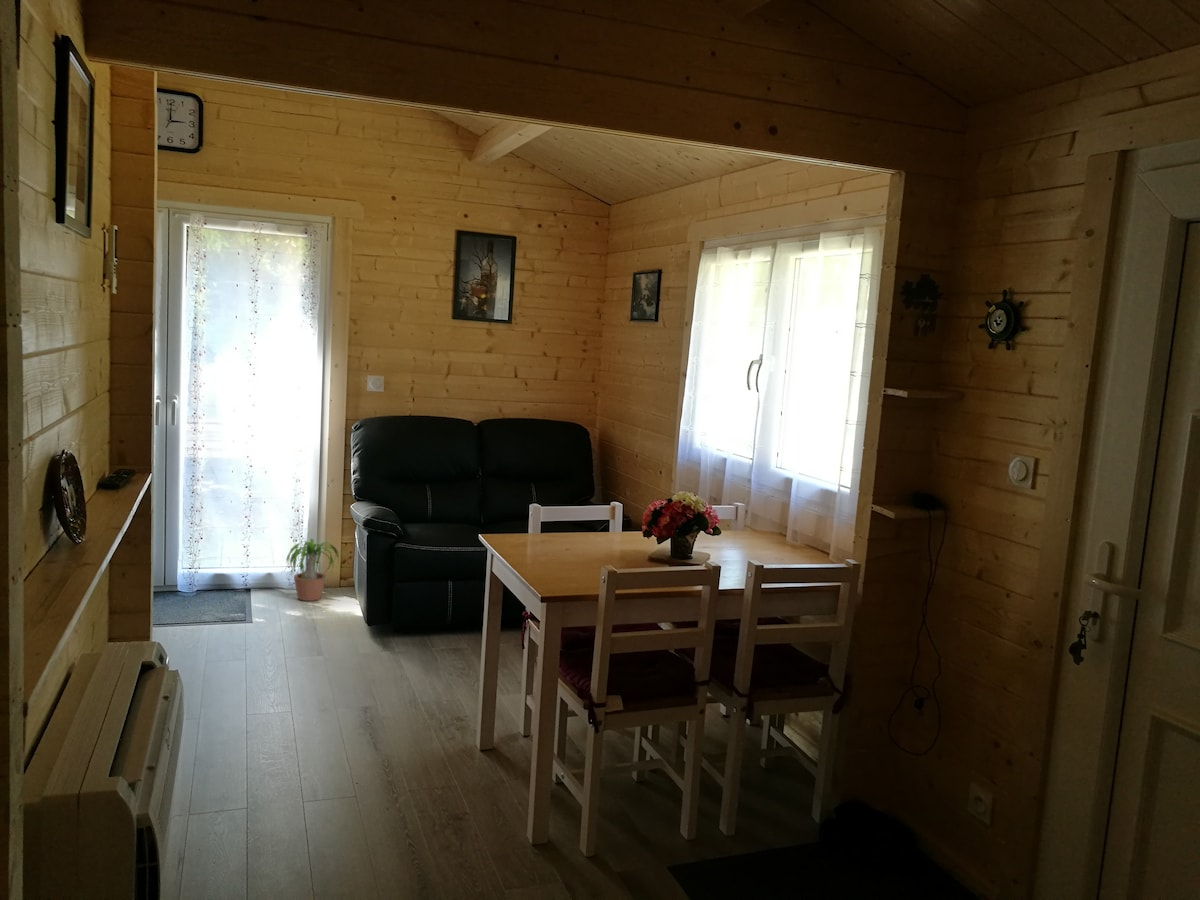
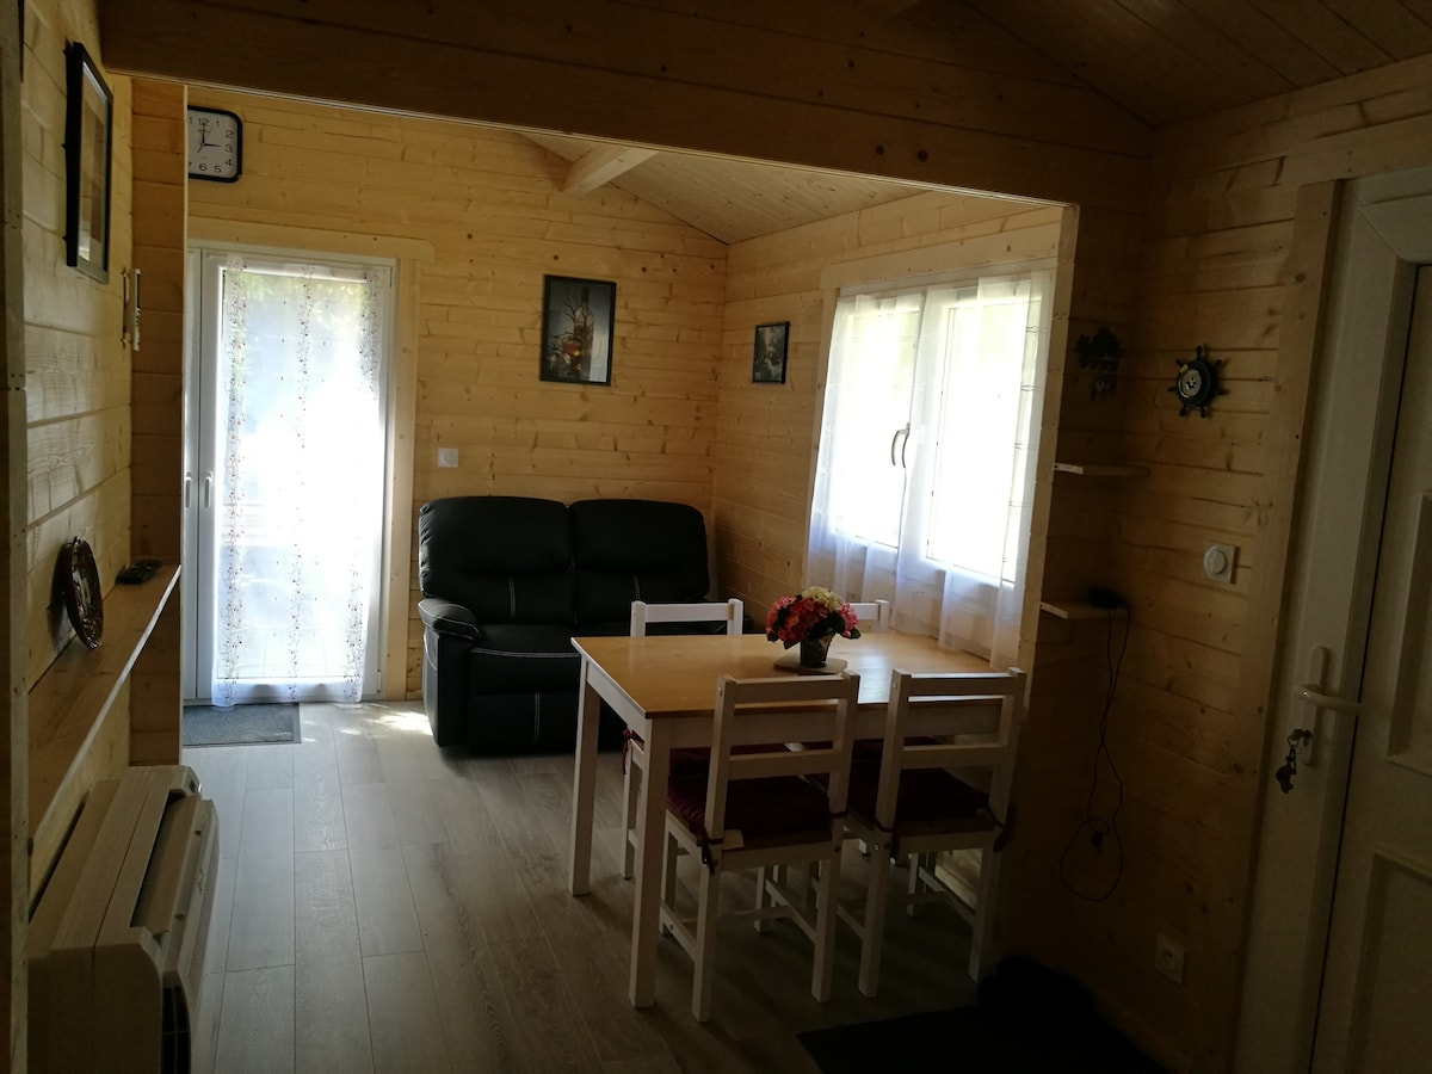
- potted plant (314, 568)
